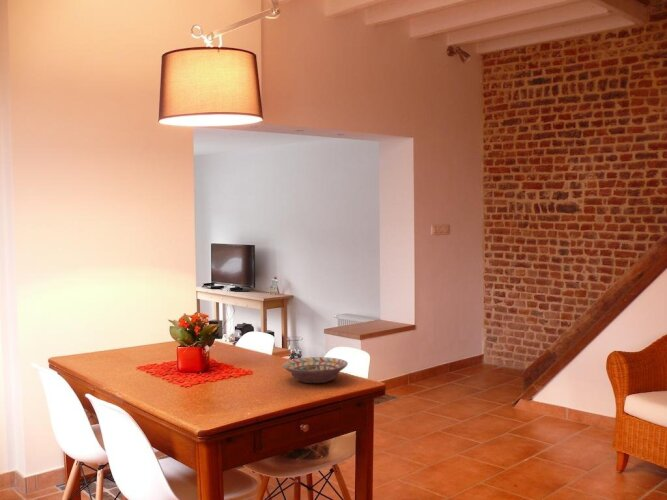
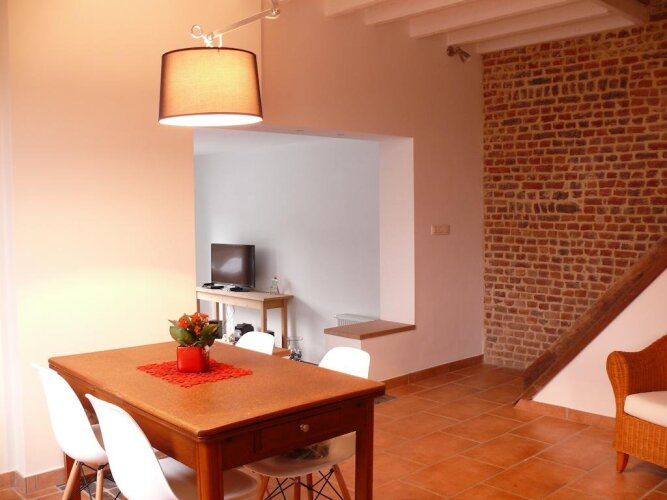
- decorative bowl (315, 371)
